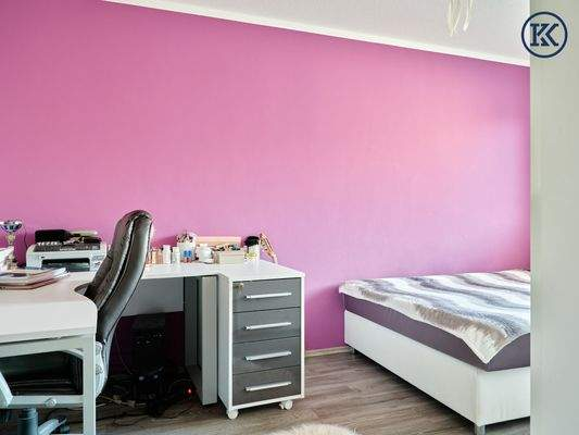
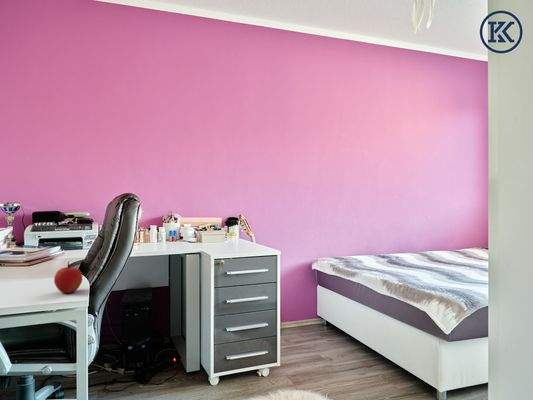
+ apple (68, 276)
